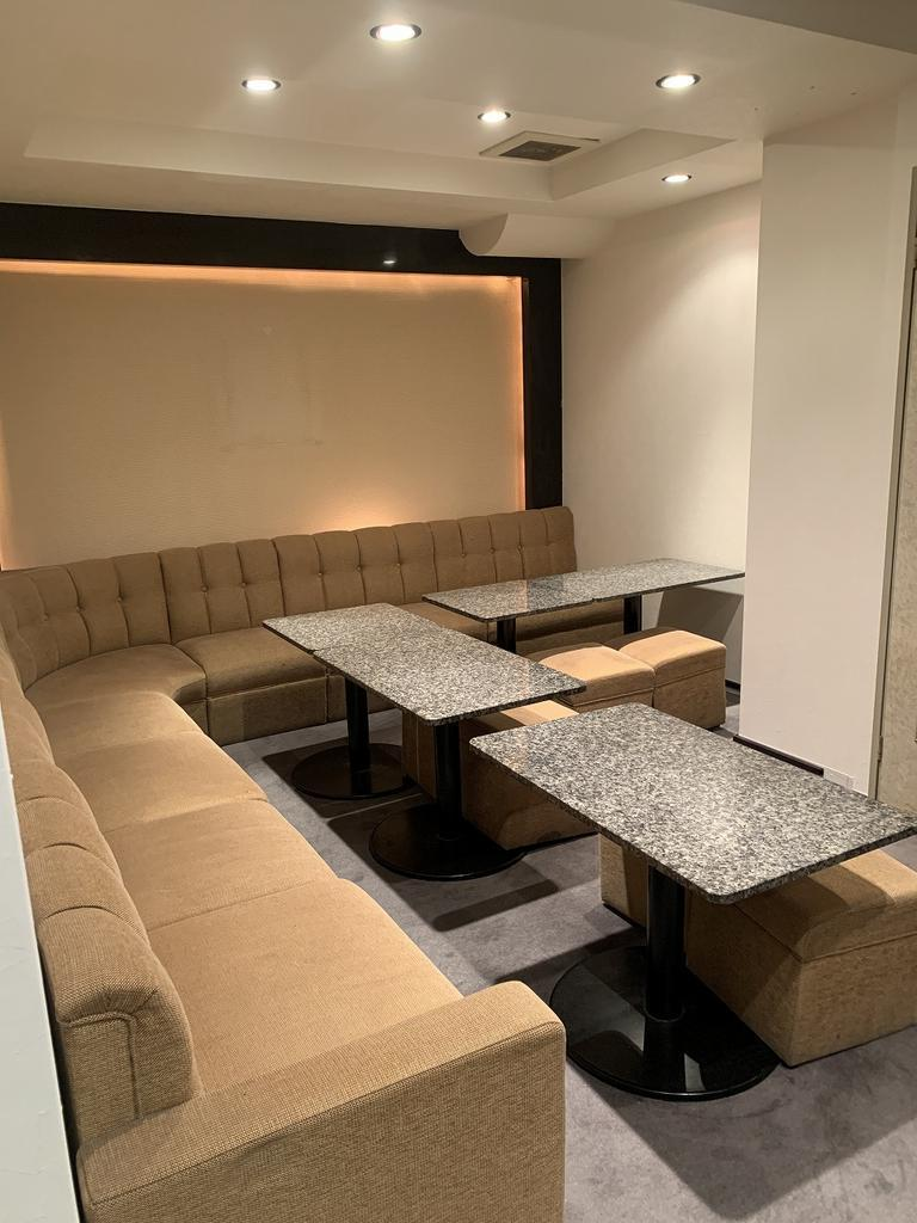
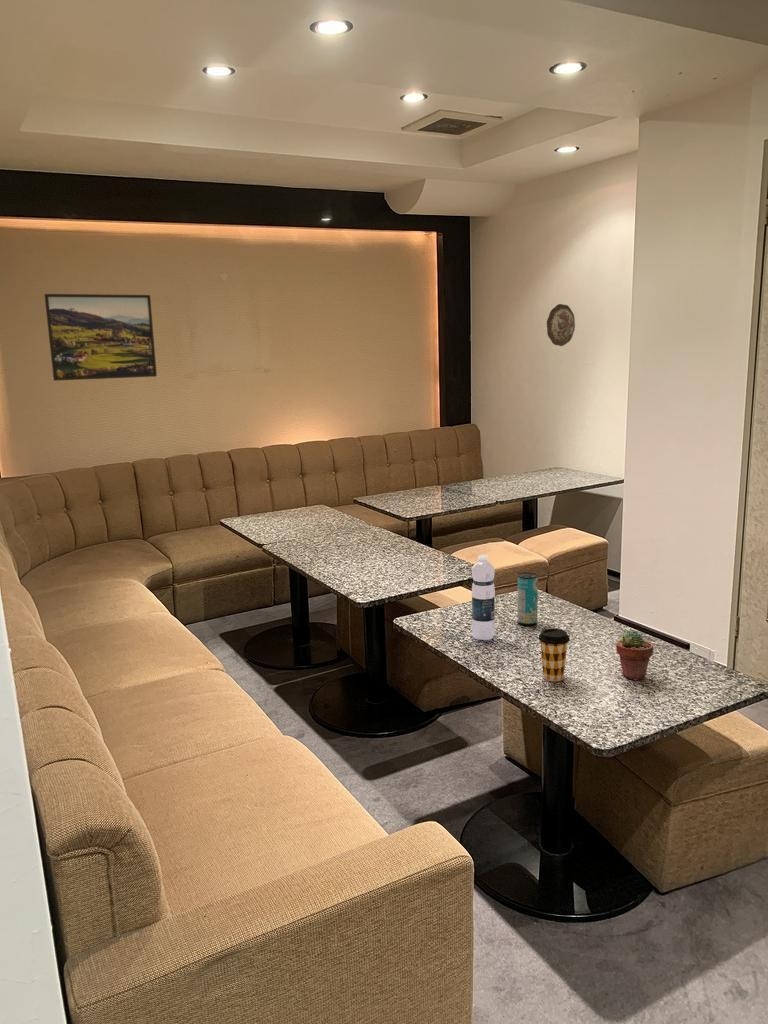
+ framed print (102, 336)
+ coffee cup (553, 655)
+ potted succulent (634, 653)
+ water bottle (483, 596)
+ beverage can (527, 599)
+ decorative plate (561, 325)
